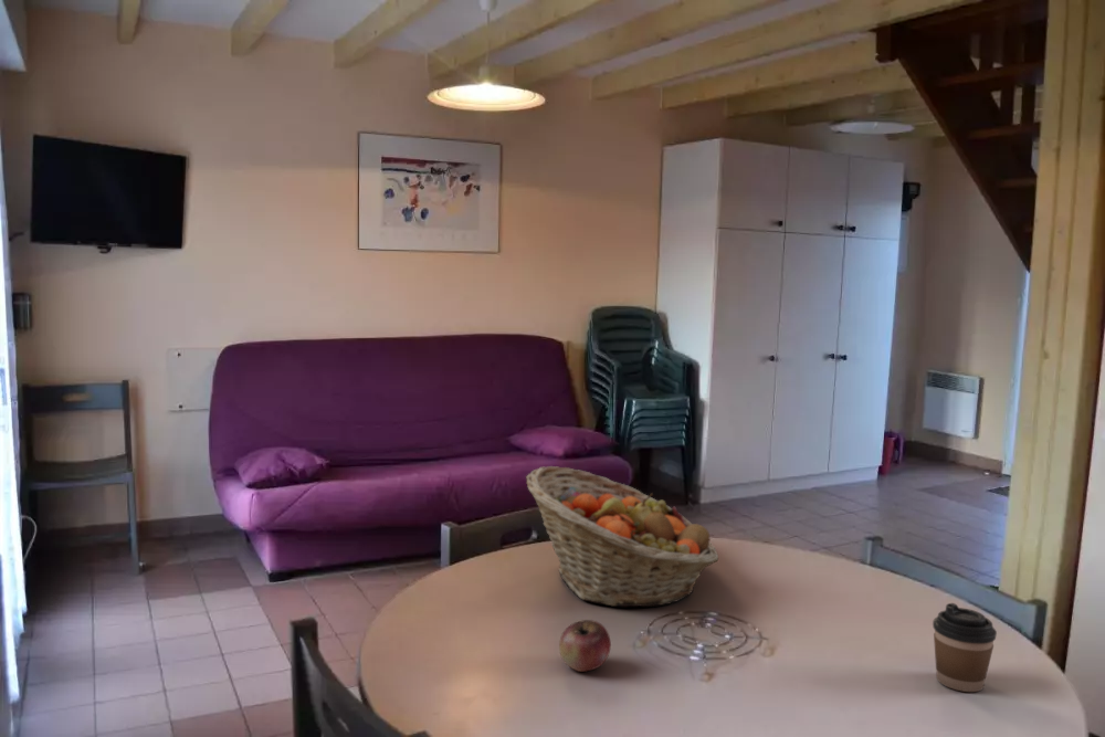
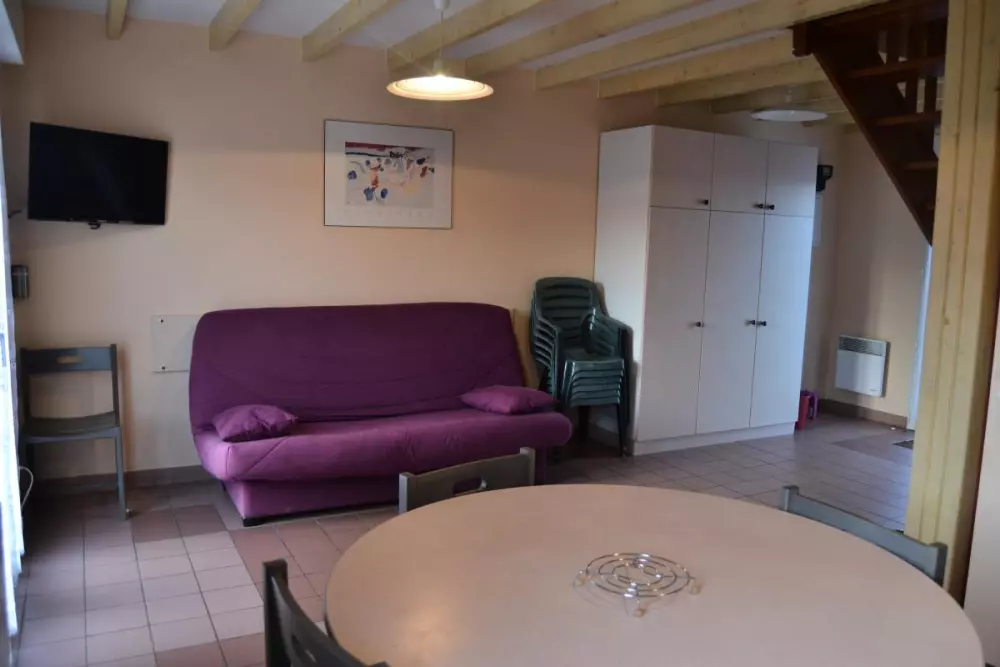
- fruit basket (619, 529)
- apple (585, 643)
- coffee cup (962, 645)
